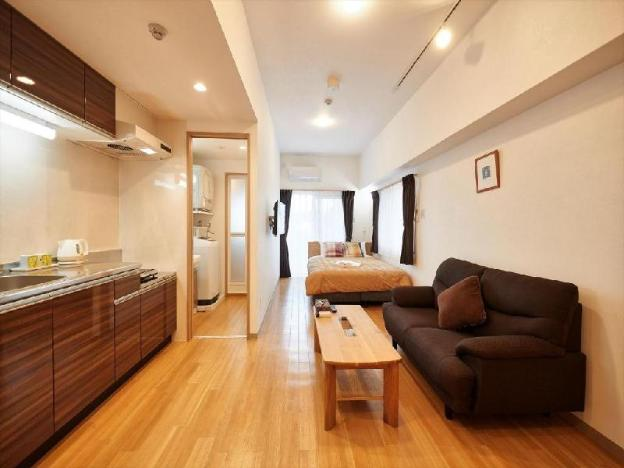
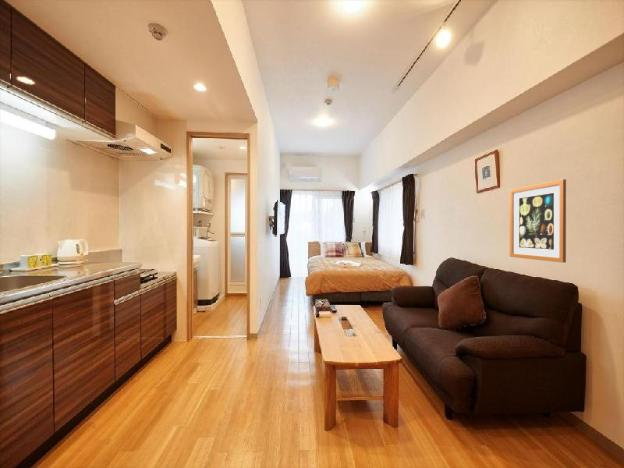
+ wall art (534, 222)
